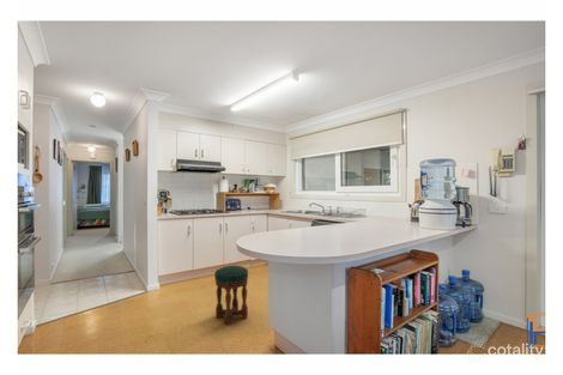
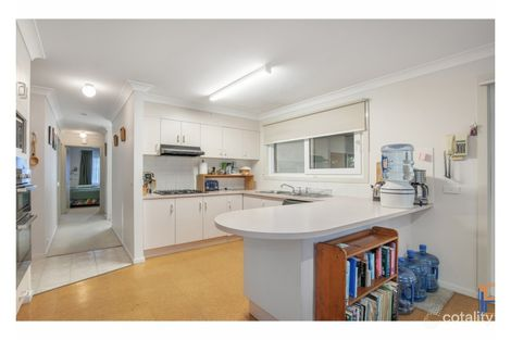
- stool (232, 291)
